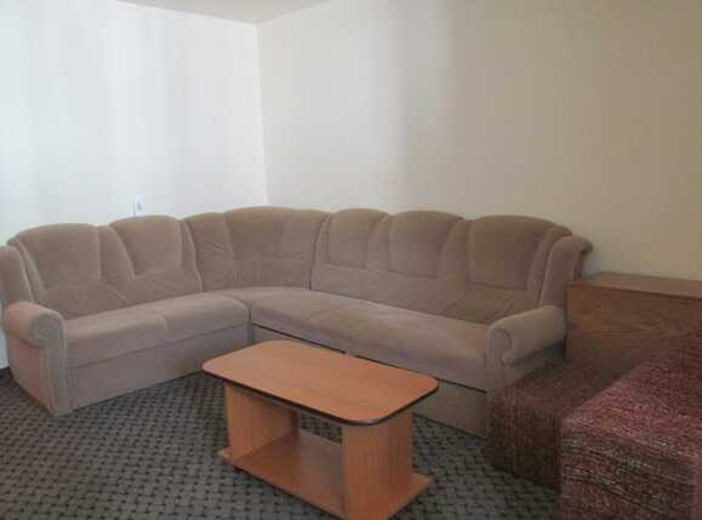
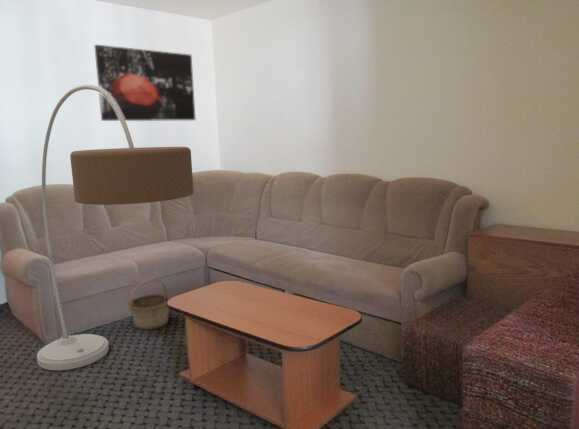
+ wall art (149, 85)
+ basket (149, 302)
+ floor lamp (96, 204)
